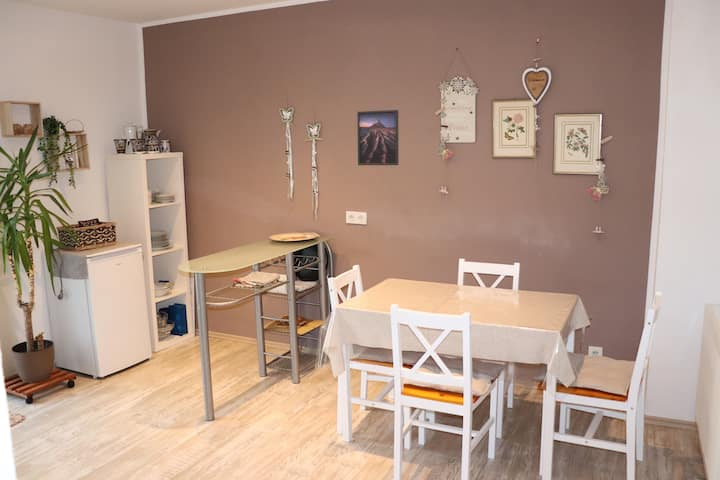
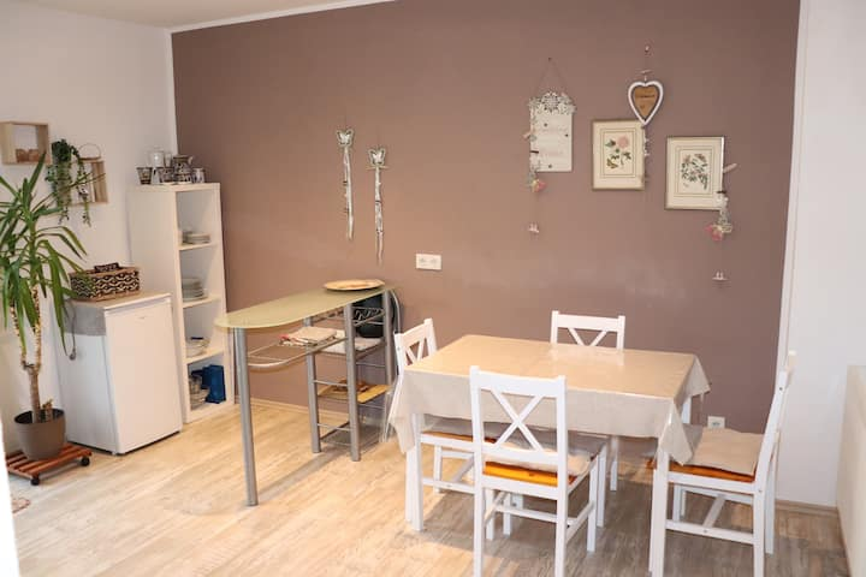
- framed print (377, 138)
